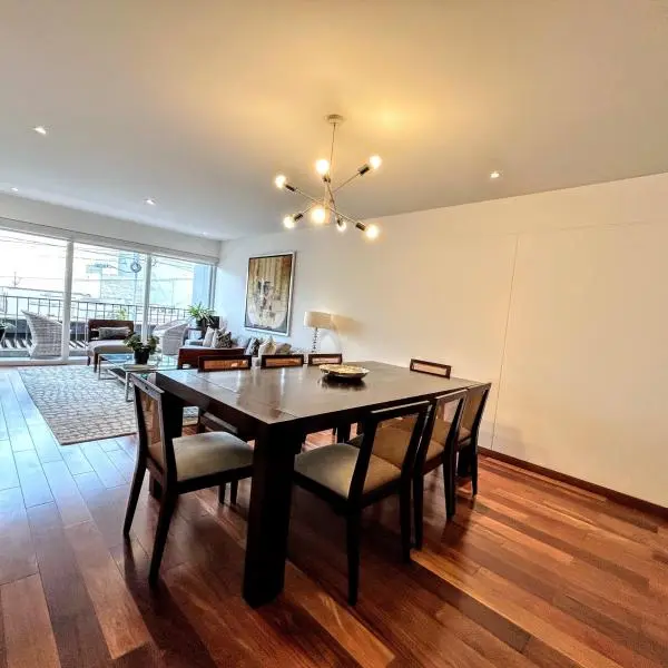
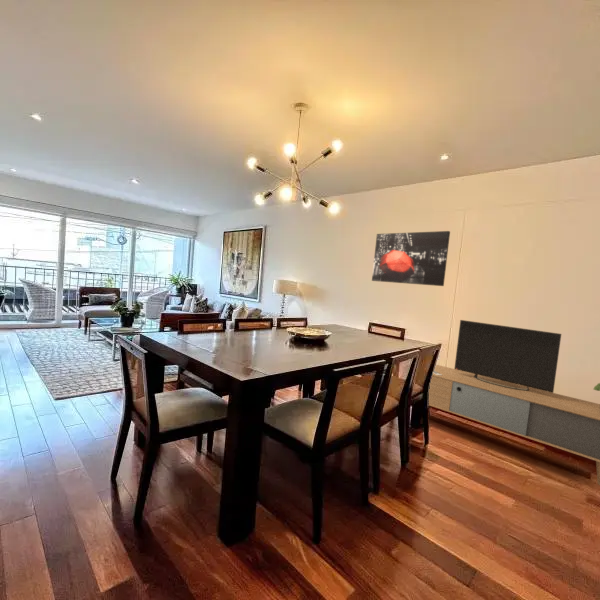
+ media console (497, 383)
+ wall art (407, 258)
